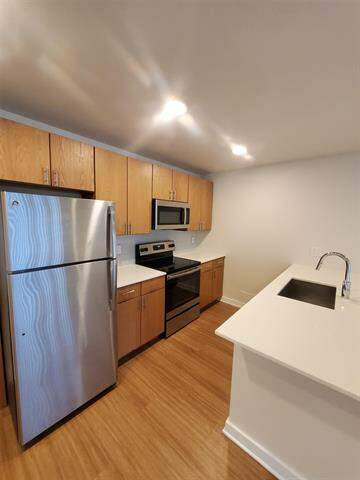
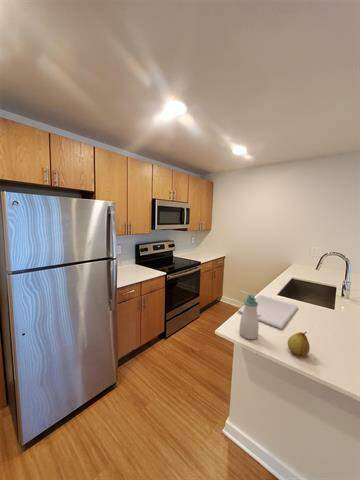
+ soap bottle (249, 314)
+ fruit (298, 341)
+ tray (268, 308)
